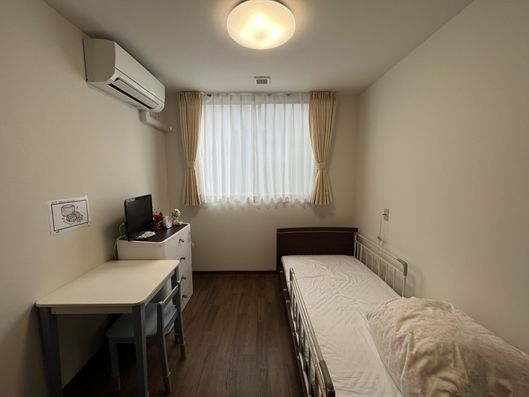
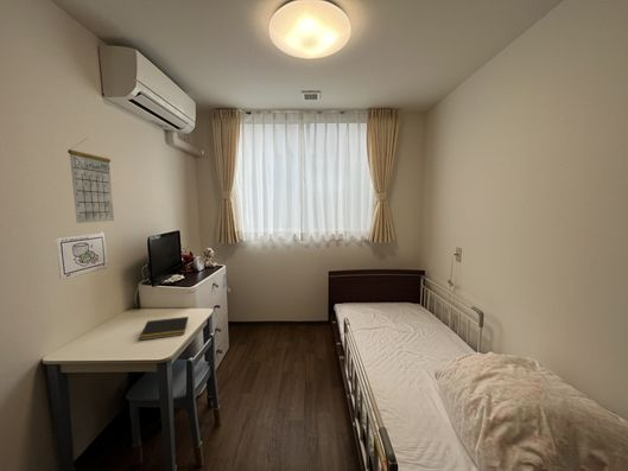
+ notepad (165, 327)
+ calendar (93, 180)
